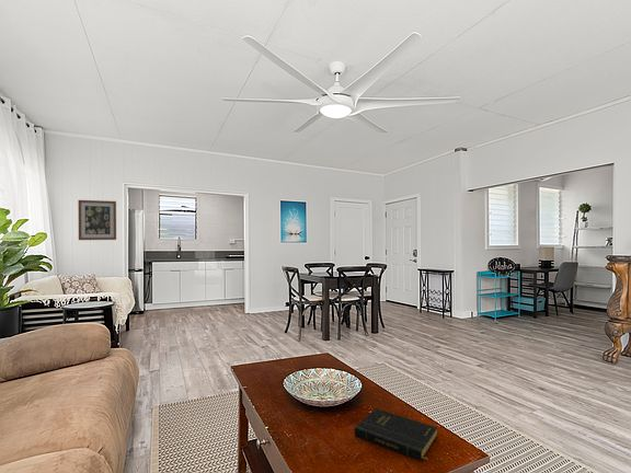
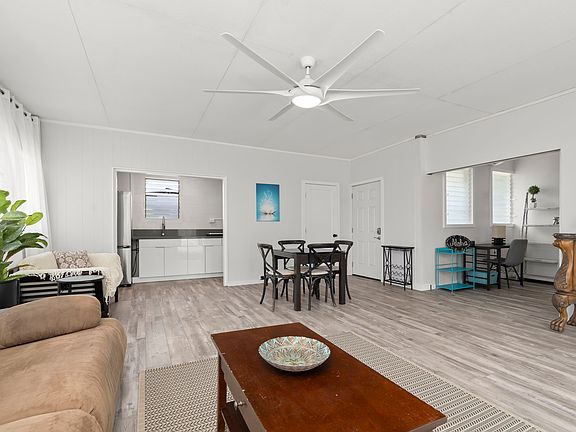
- book (398, 431)
- wall art (97, 220)
